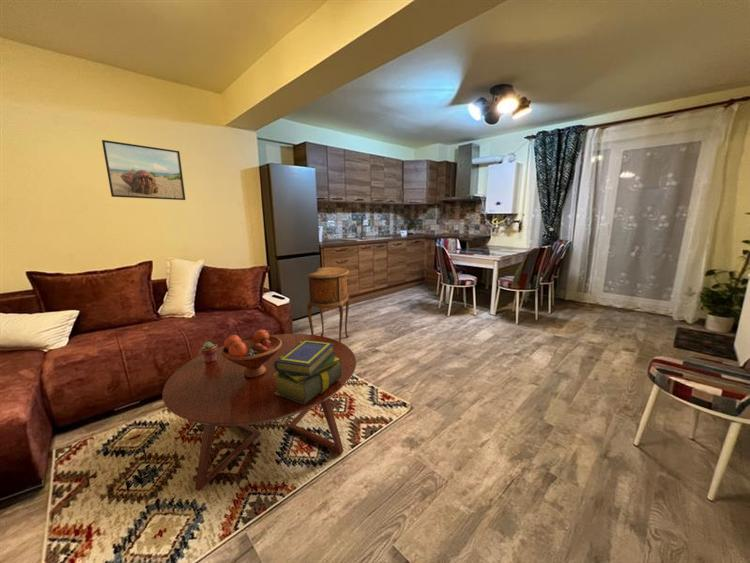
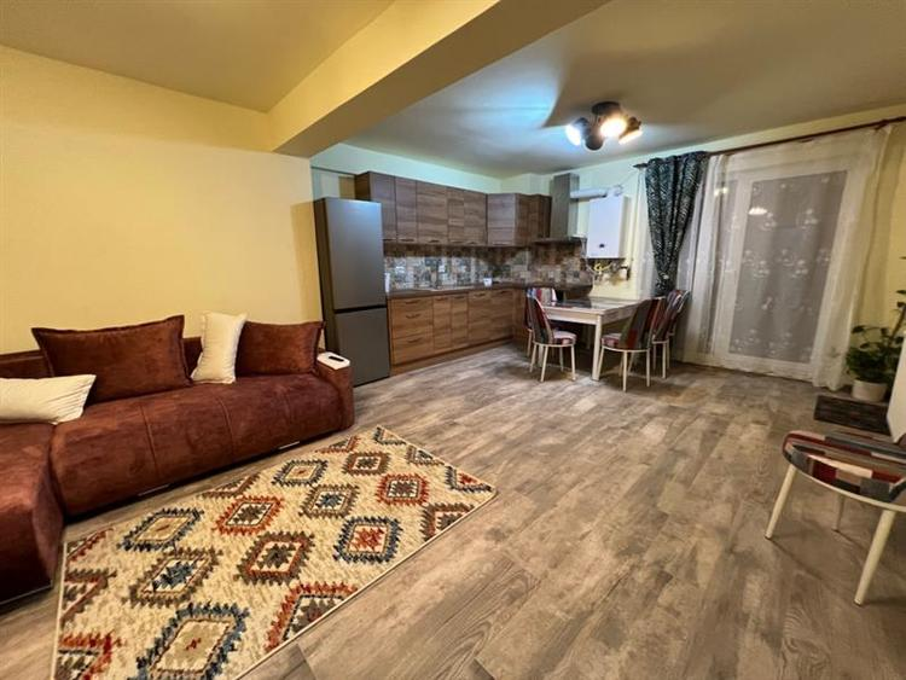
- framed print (147, 172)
- stack of books (308, 368)
- potted succulent (209, 350)
- coffee table (271, 399)
- side table (331, 306)
- fruit bowl (253, 353)
